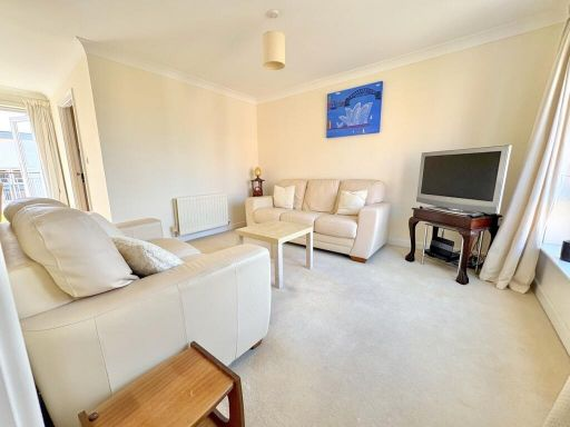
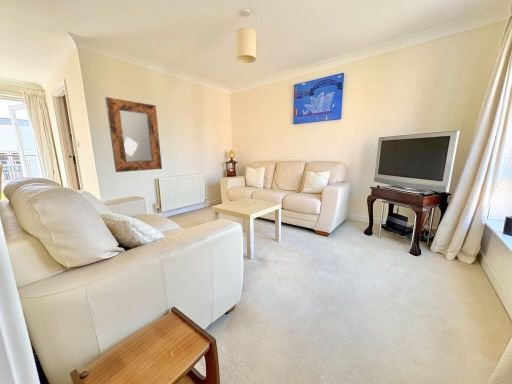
+ home mirror (136, 137)
